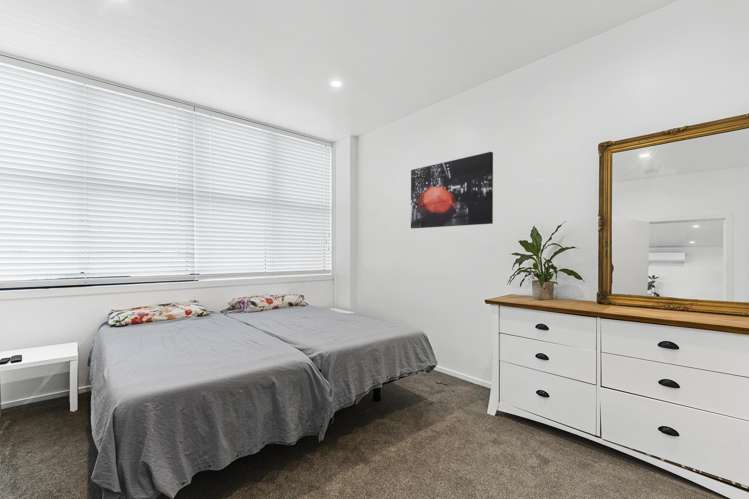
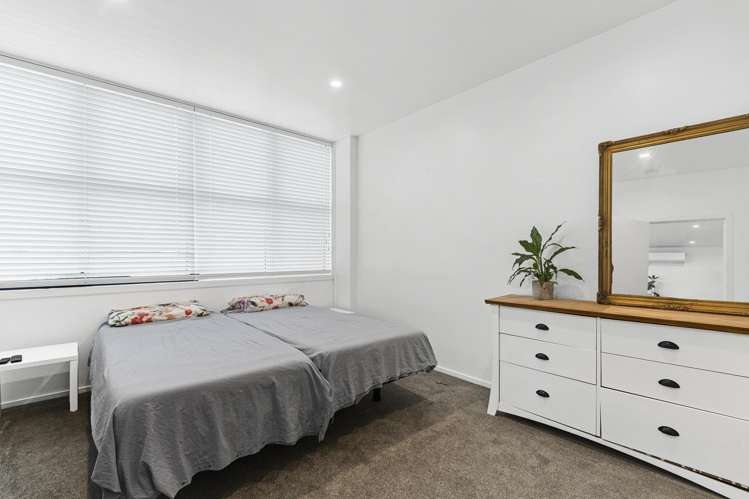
- wall art (447, 194)
